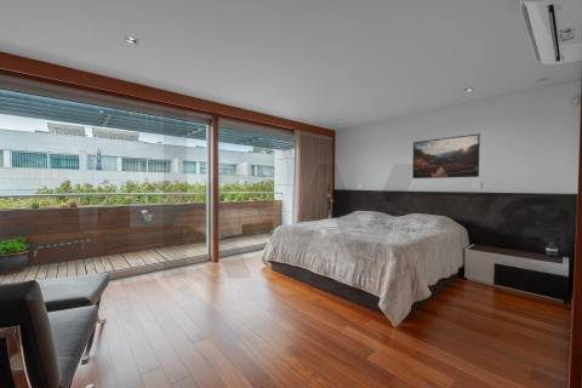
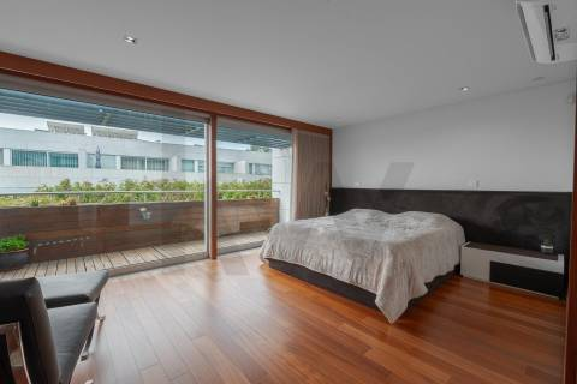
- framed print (443, 158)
